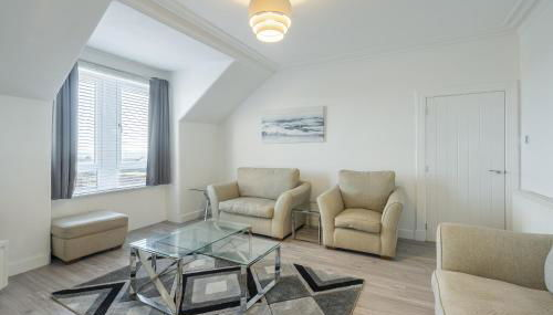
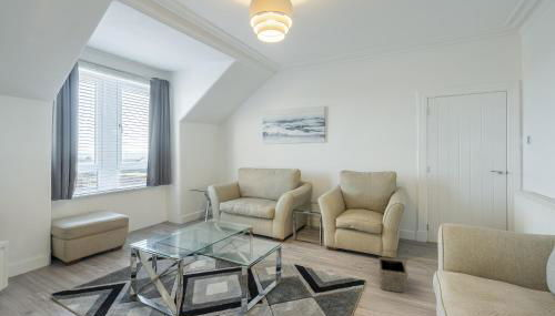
+ basket (392, 266)
